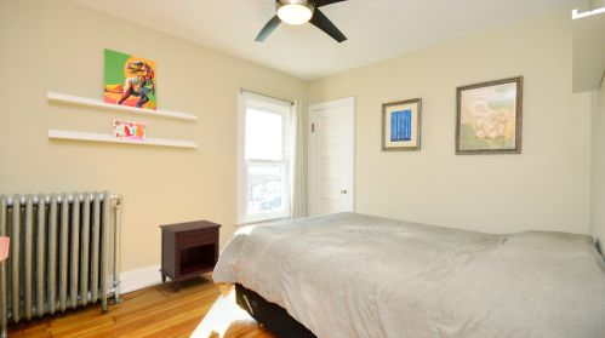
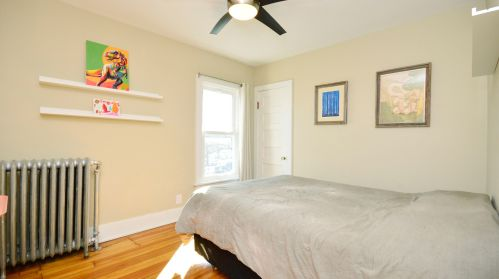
- nightstand (190, 253)
